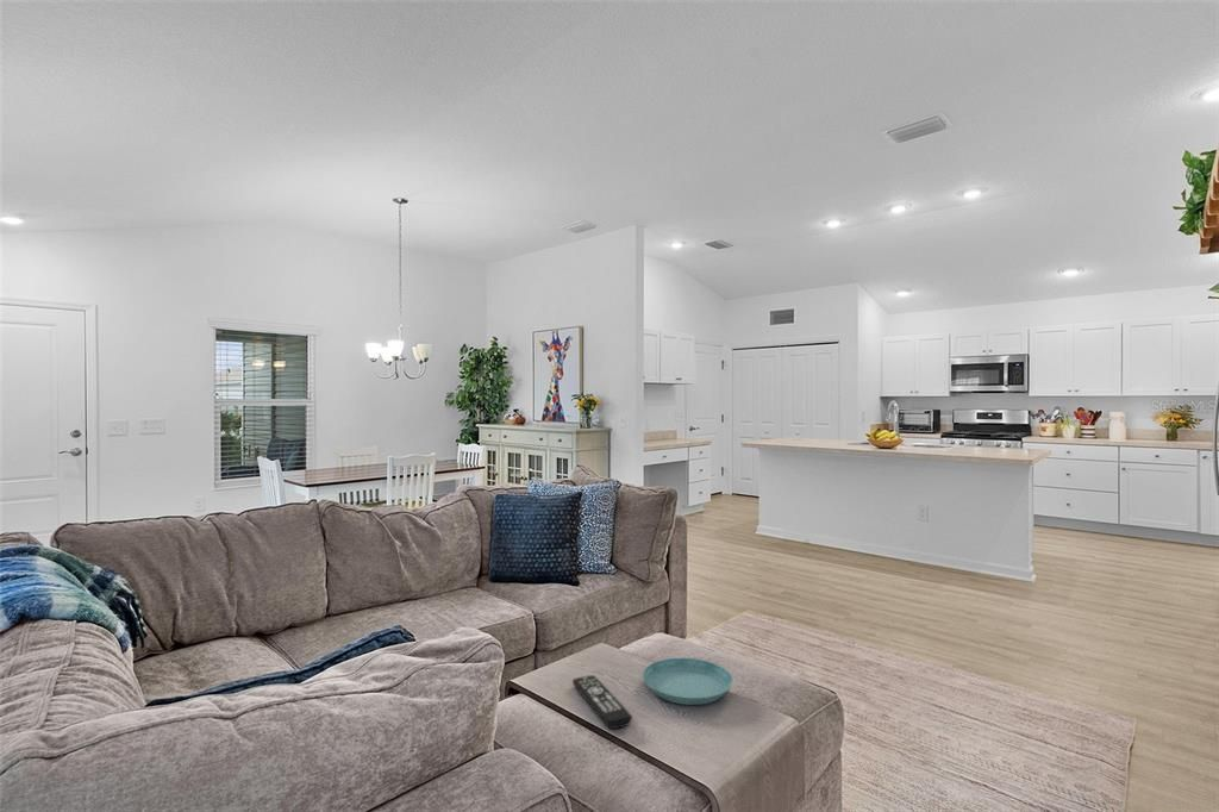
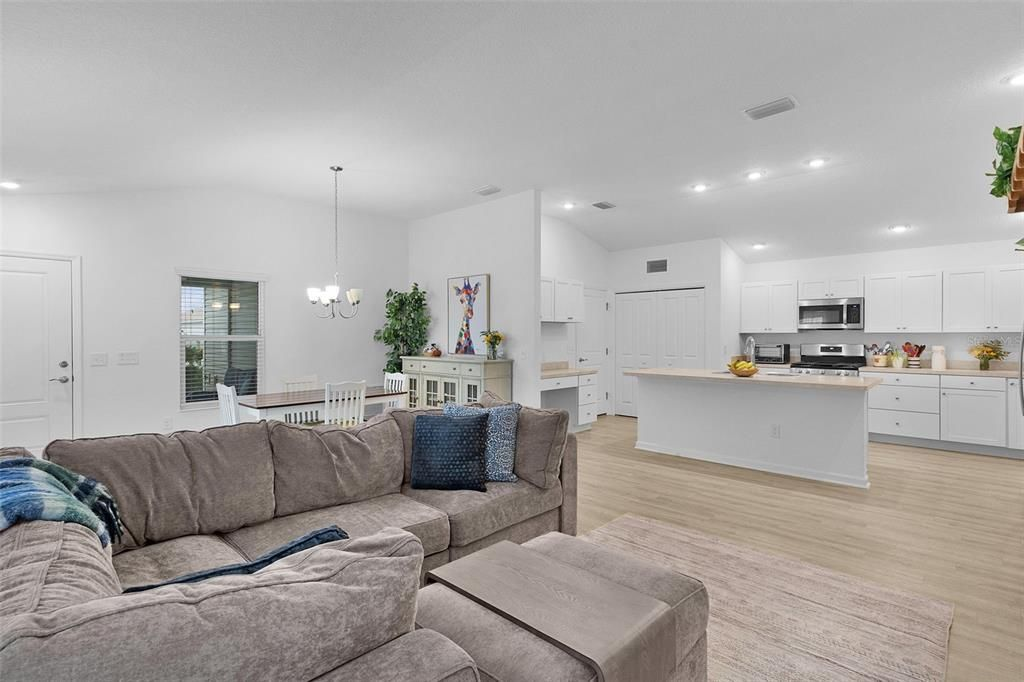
- saucer (687, 681)
- remote control (600, 700)
